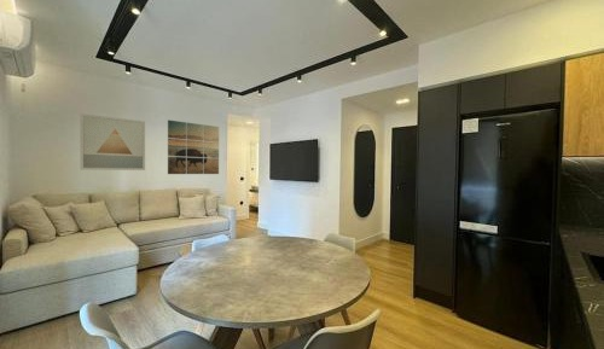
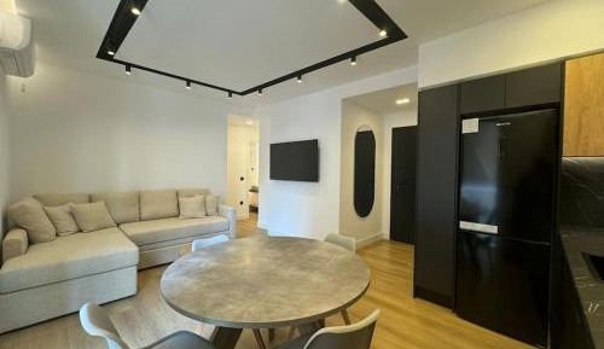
- wall art (115, 144)
- wall art (194, 149)
